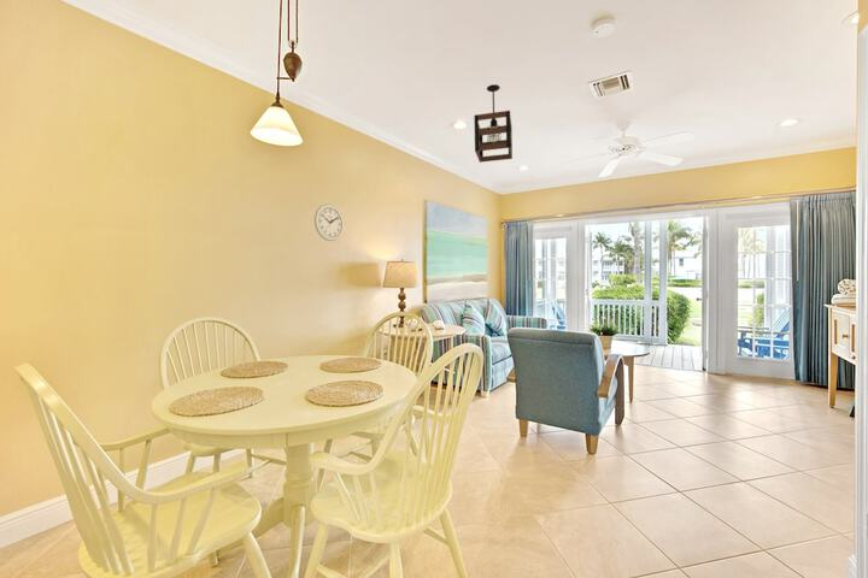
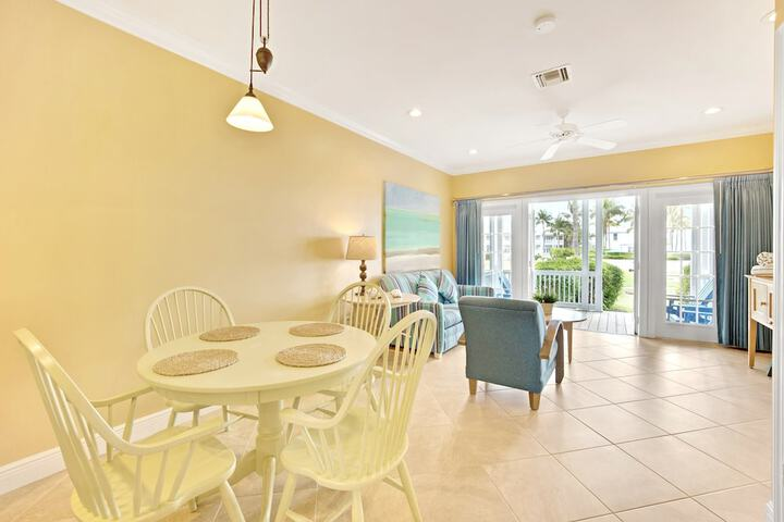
- pendant light (493, 120)
- wall clock (329, 223)
